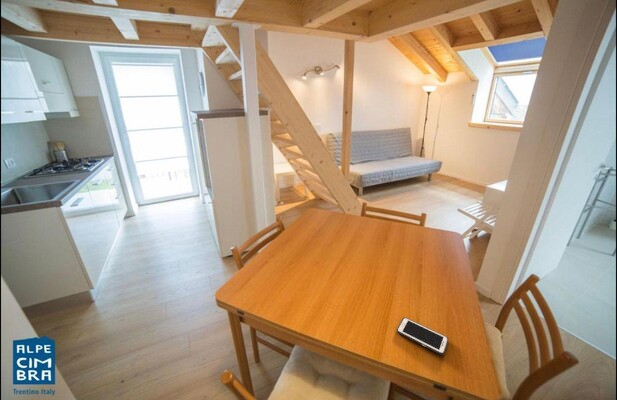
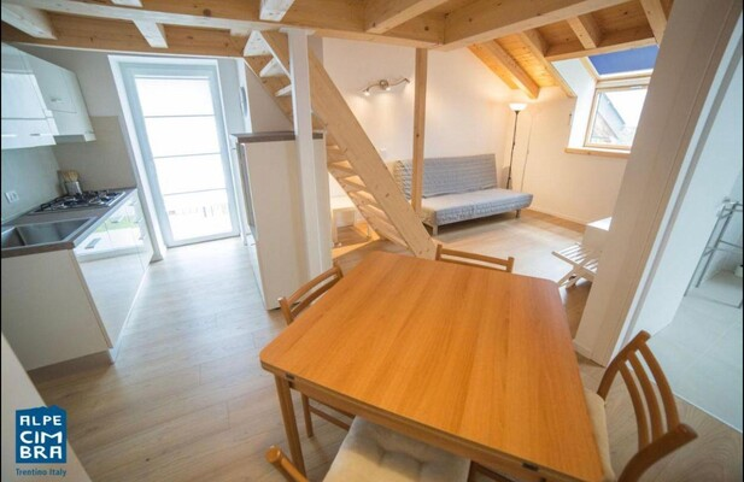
- cell phone (421, 335)
